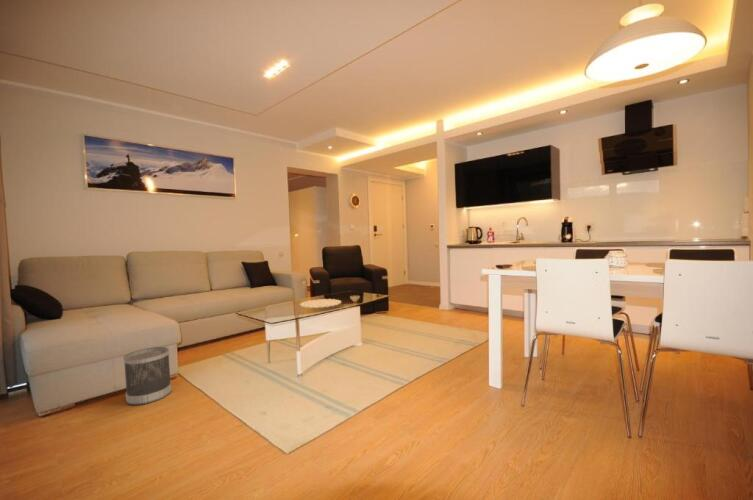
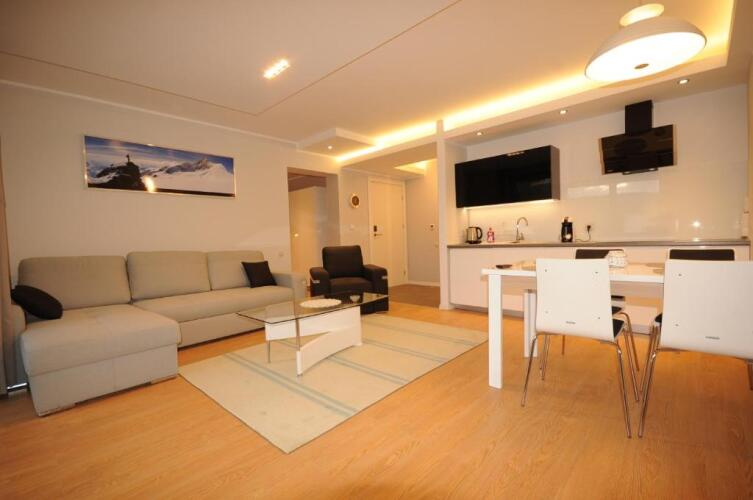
- wastebasket (148, 374)
